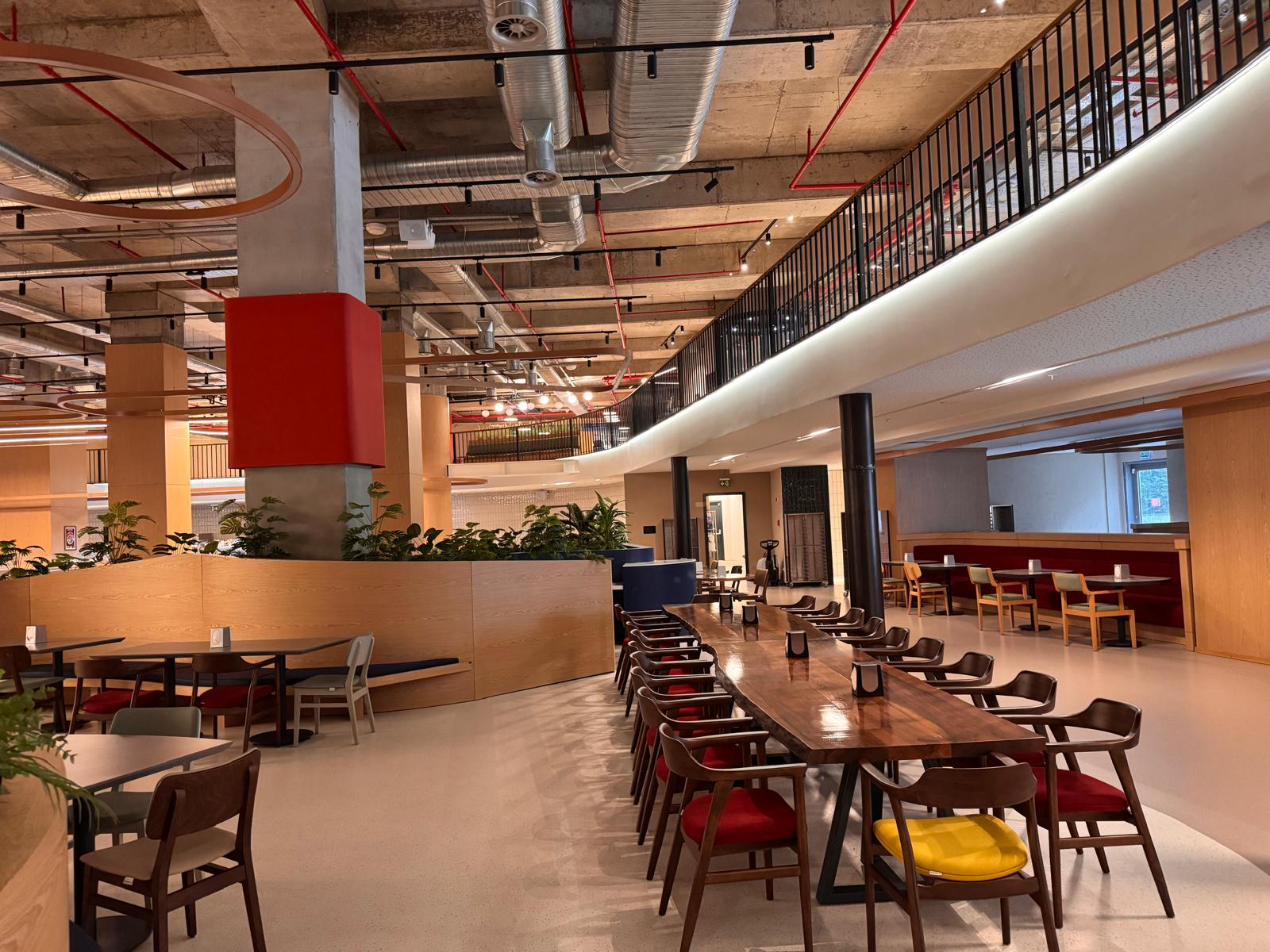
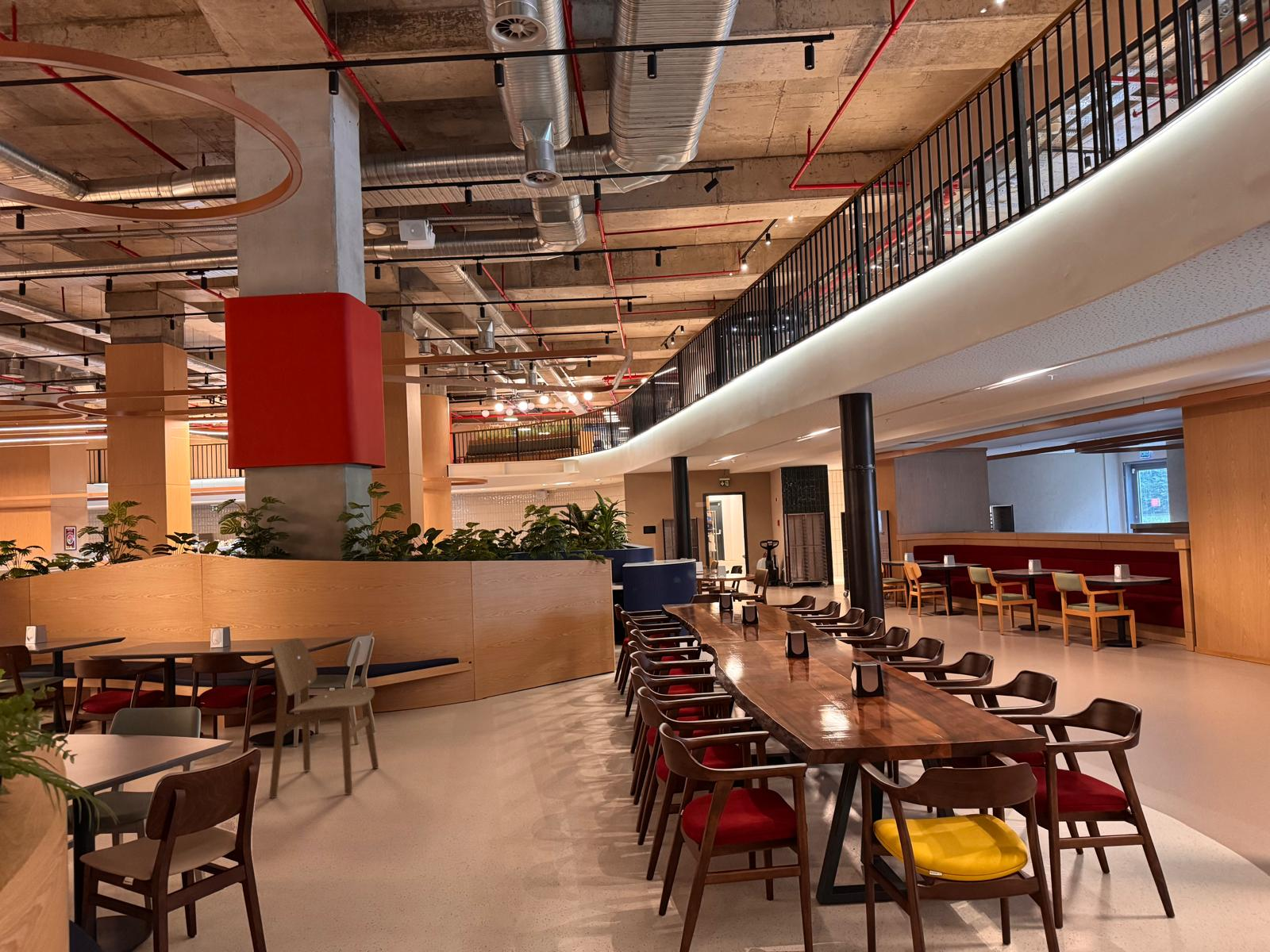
+ dining chair (324, 711)
